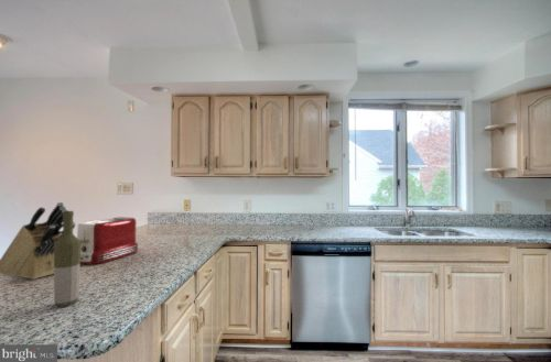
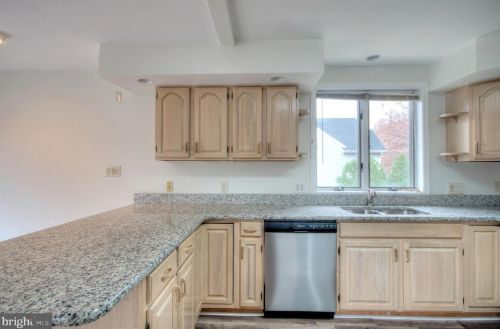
- knife block (36, 238)
- toaster (108, 238)
- bottle (67, 256)
